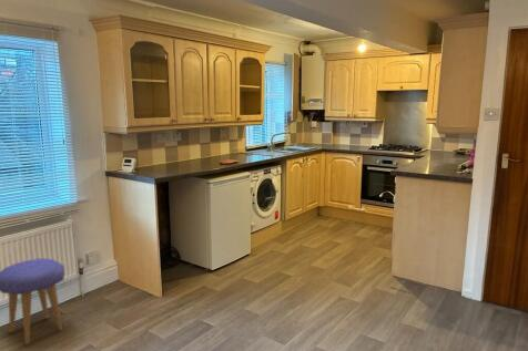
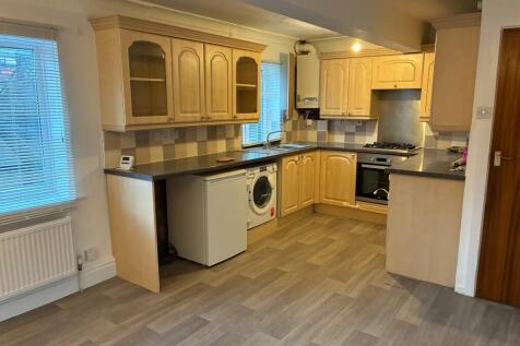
- stool (30, 299)
